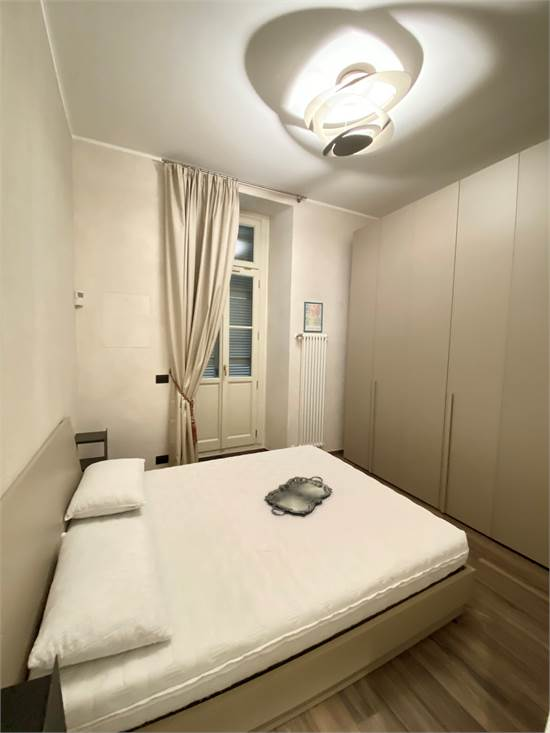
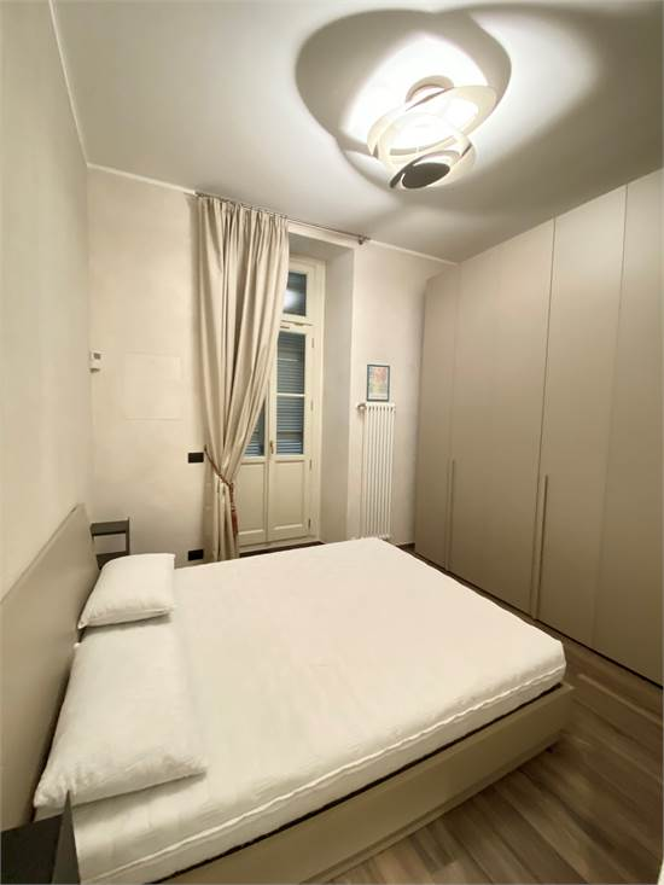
- serving tray (299, 493)
